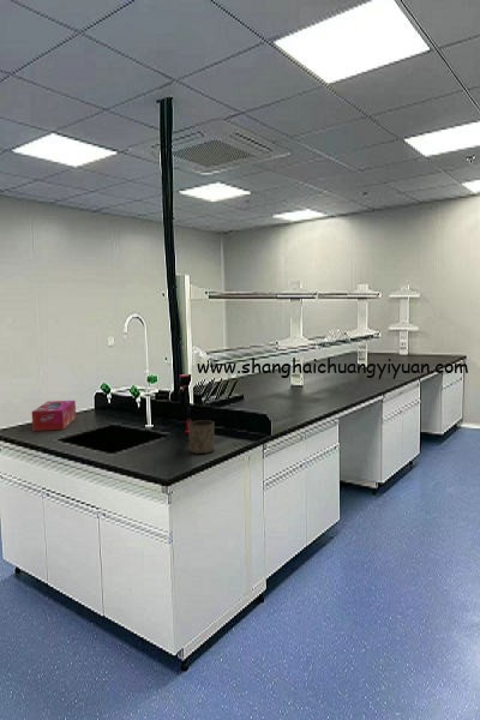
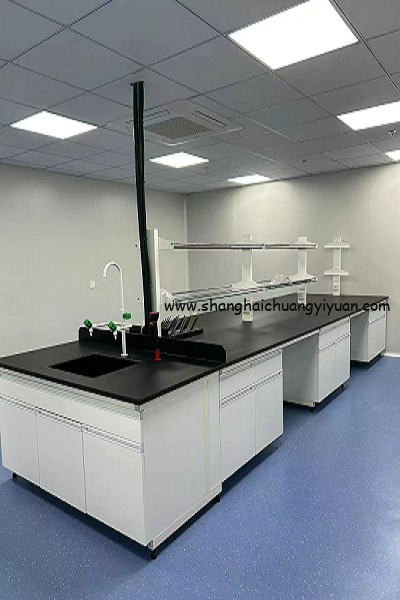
- tissue box (55, 414)
- cup (202, 437)
